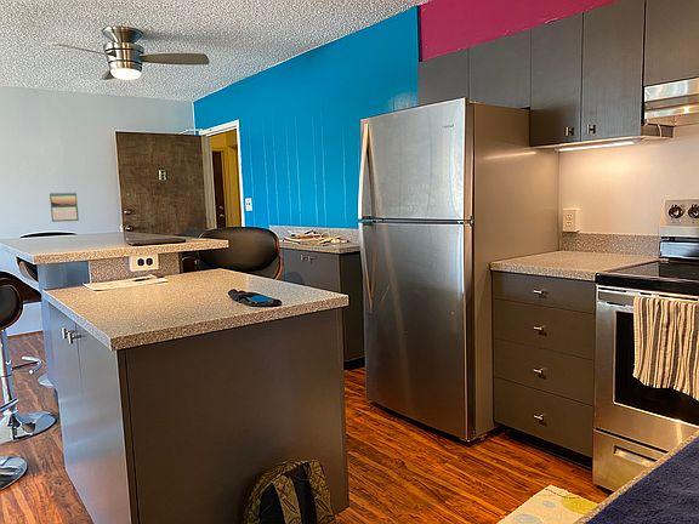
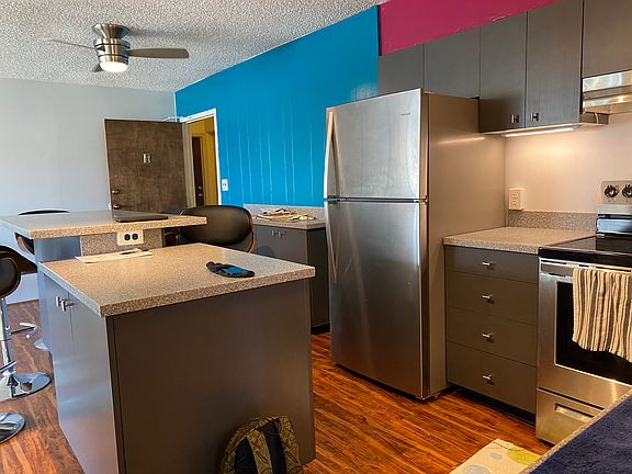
- calendar (63, 206)
